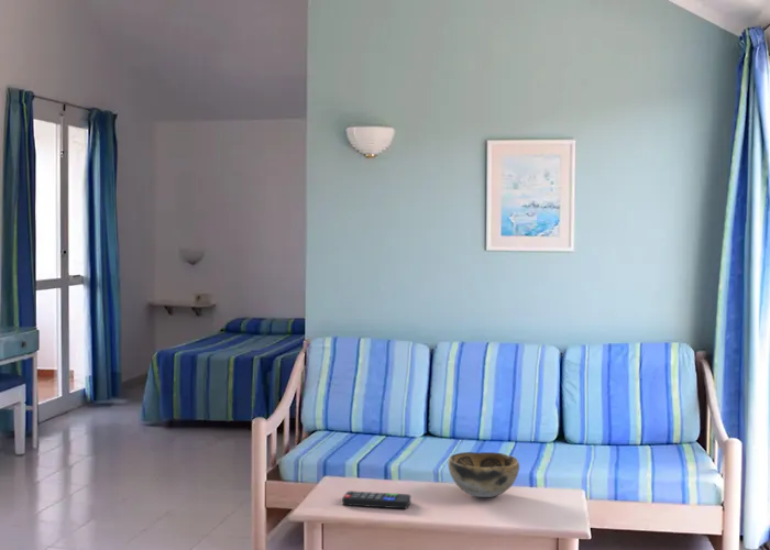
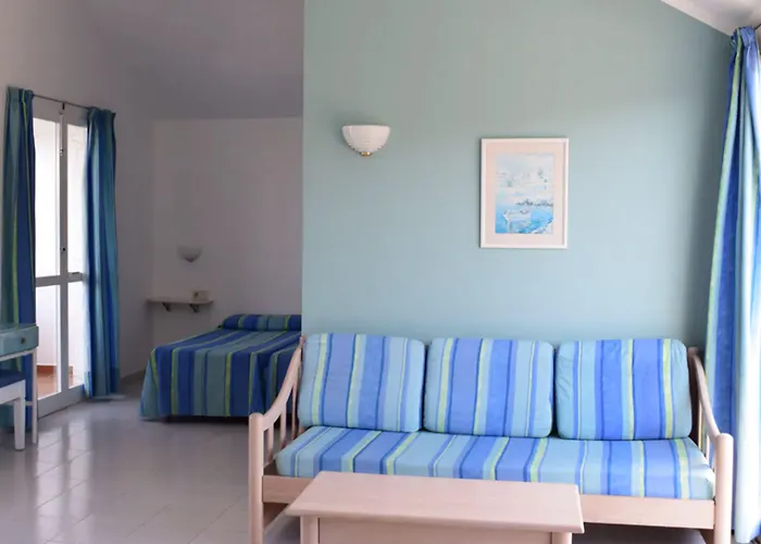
- decorative bowl (483, 476)
- remote control (376, 498)
